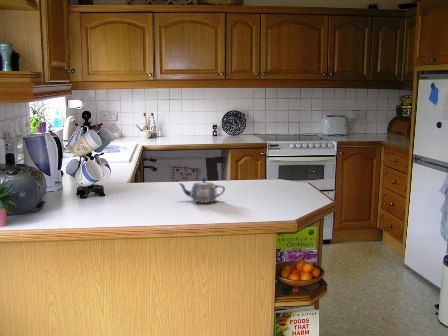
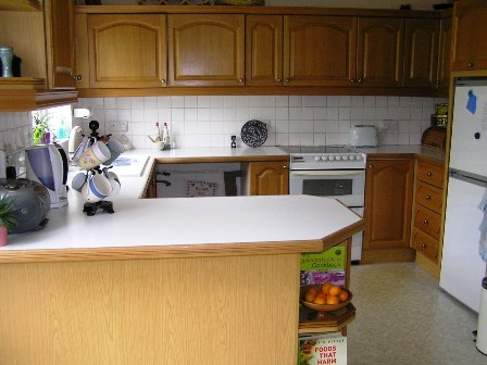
- teapot (201, 189)
